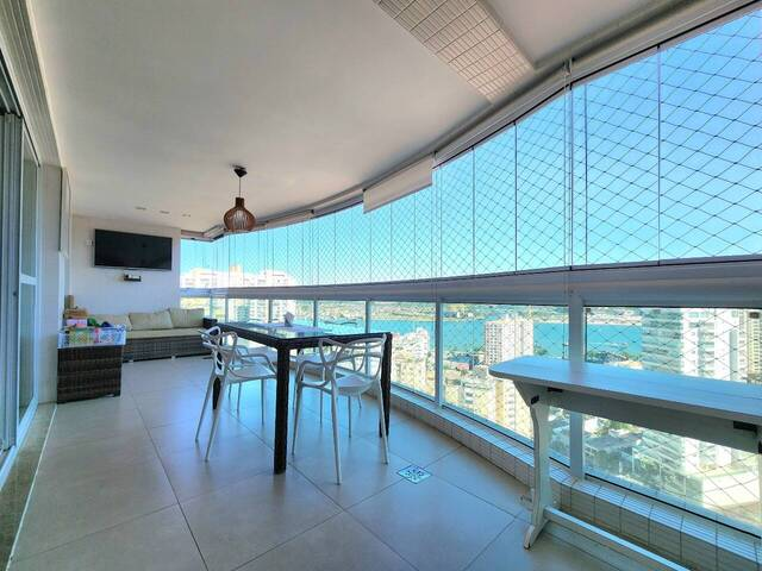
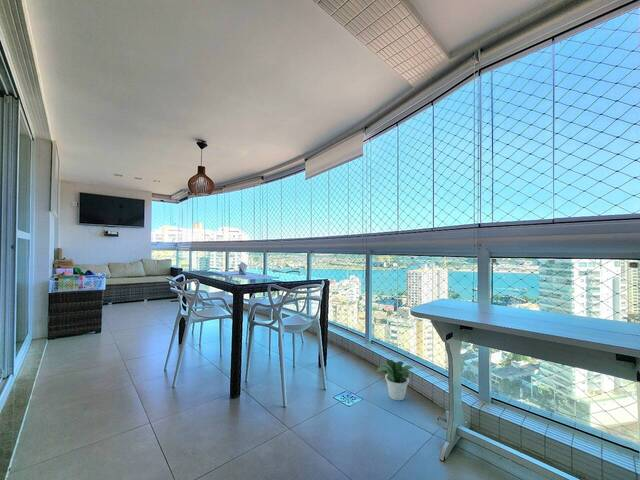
+ potted plant (395, 381)
